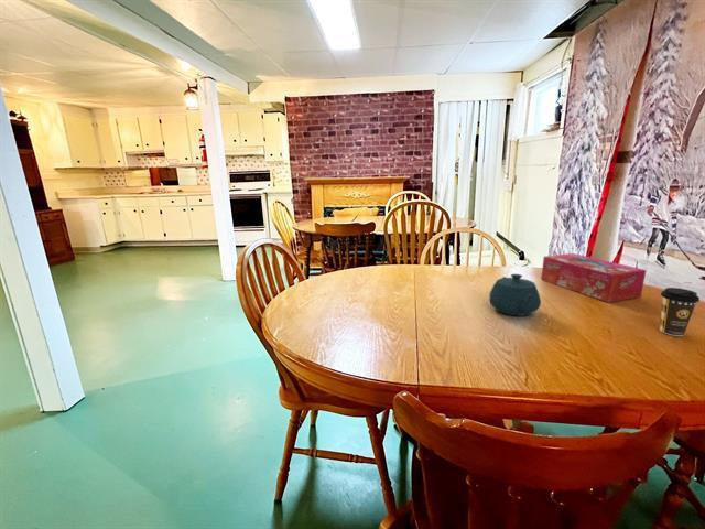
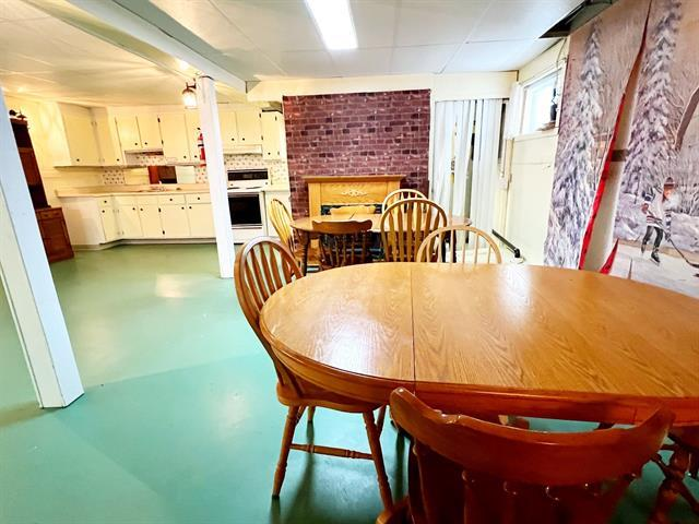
- tissue box (588, 274)
- coffee cup (675, 312)
- teapot (516, 293)
